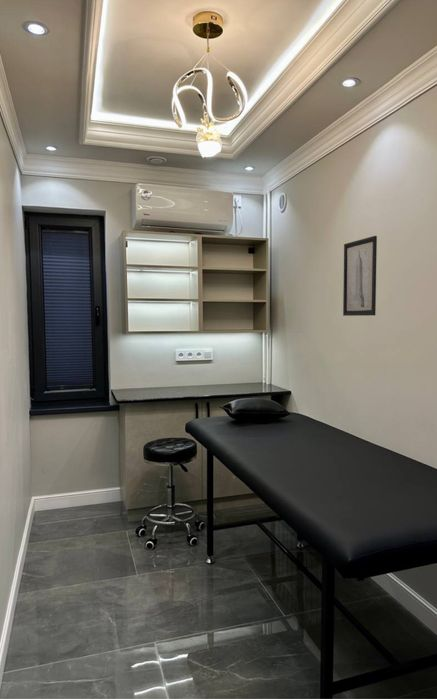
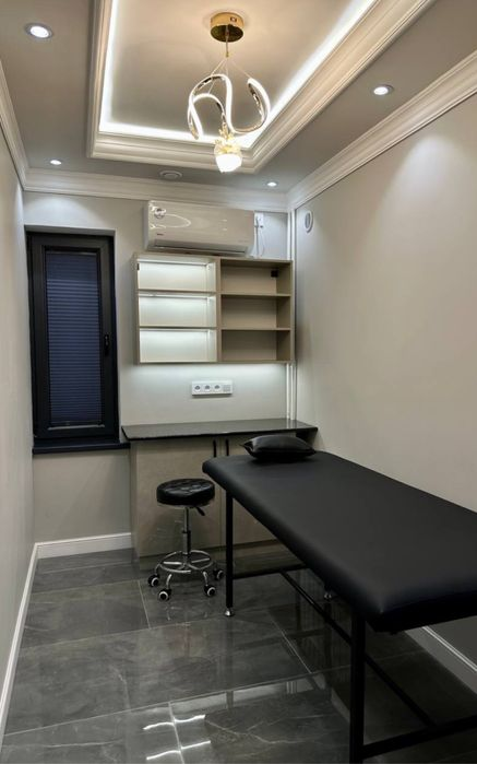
- wall art (359, 278)
